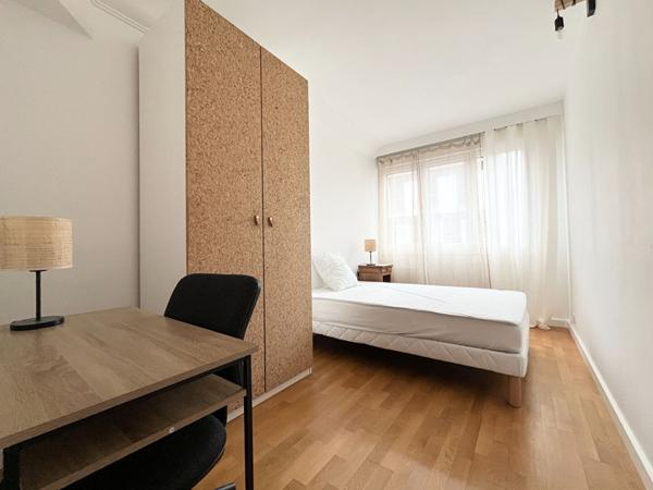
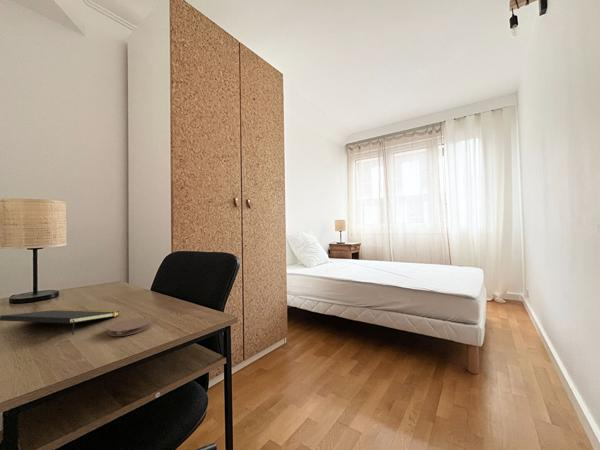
+ coaster (129, 326)
+ notepad (64, 315)
